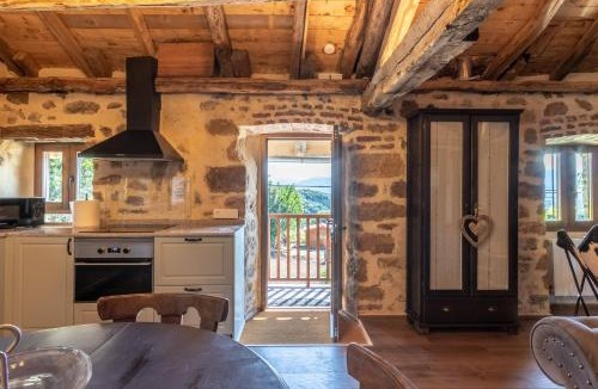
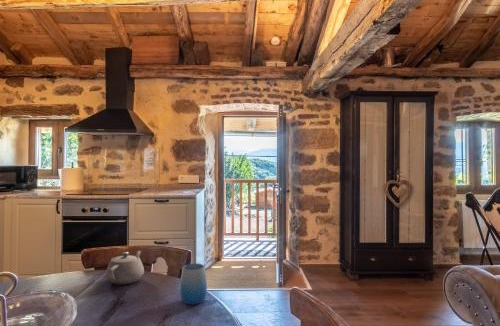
+ teapot (125, 266)
+ cup (193, 283)
